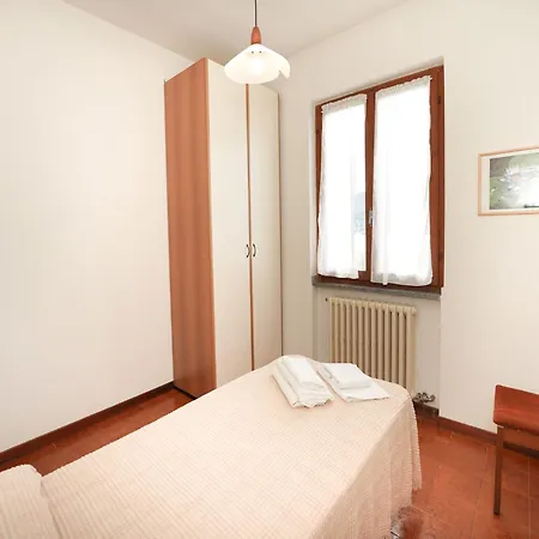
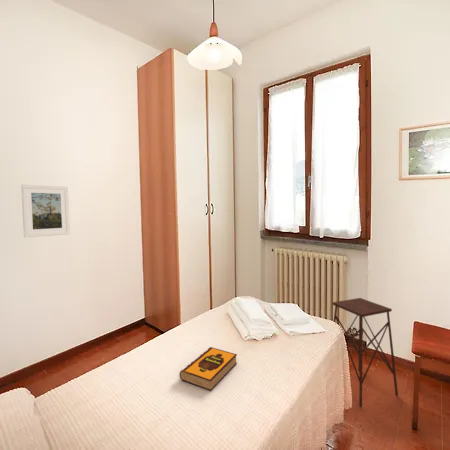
+ side table (360, 347)
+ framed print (46, 210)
+ hardback book (209, 366)
